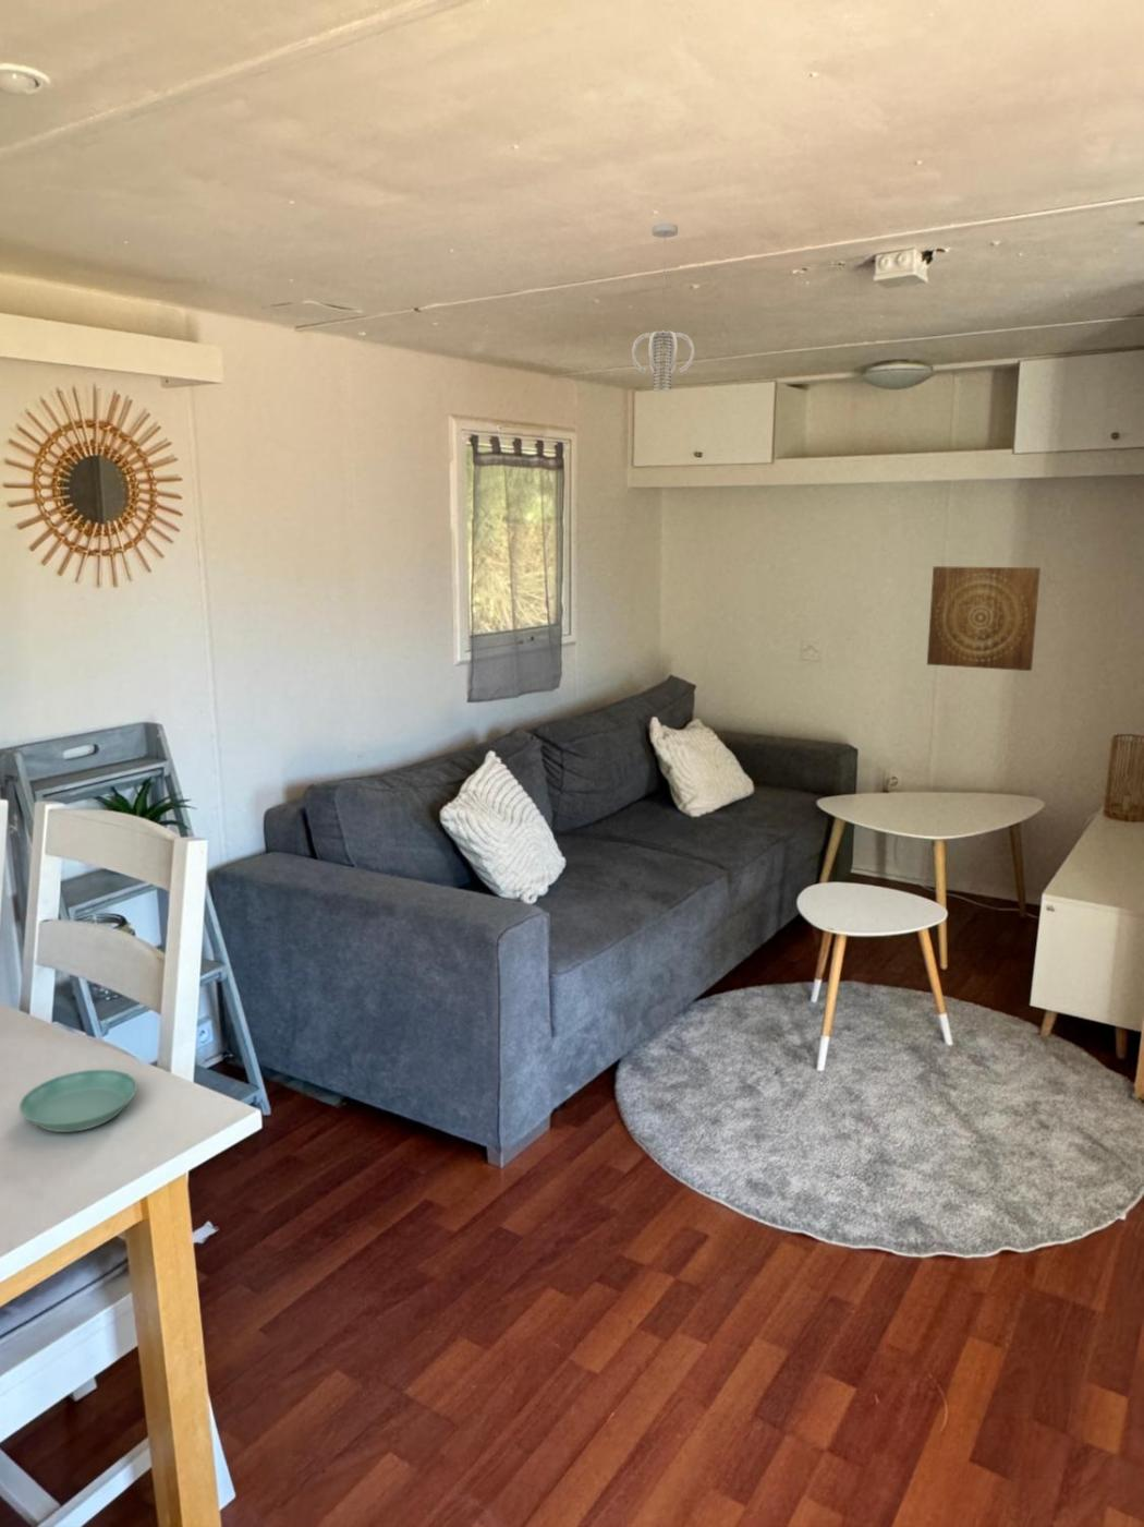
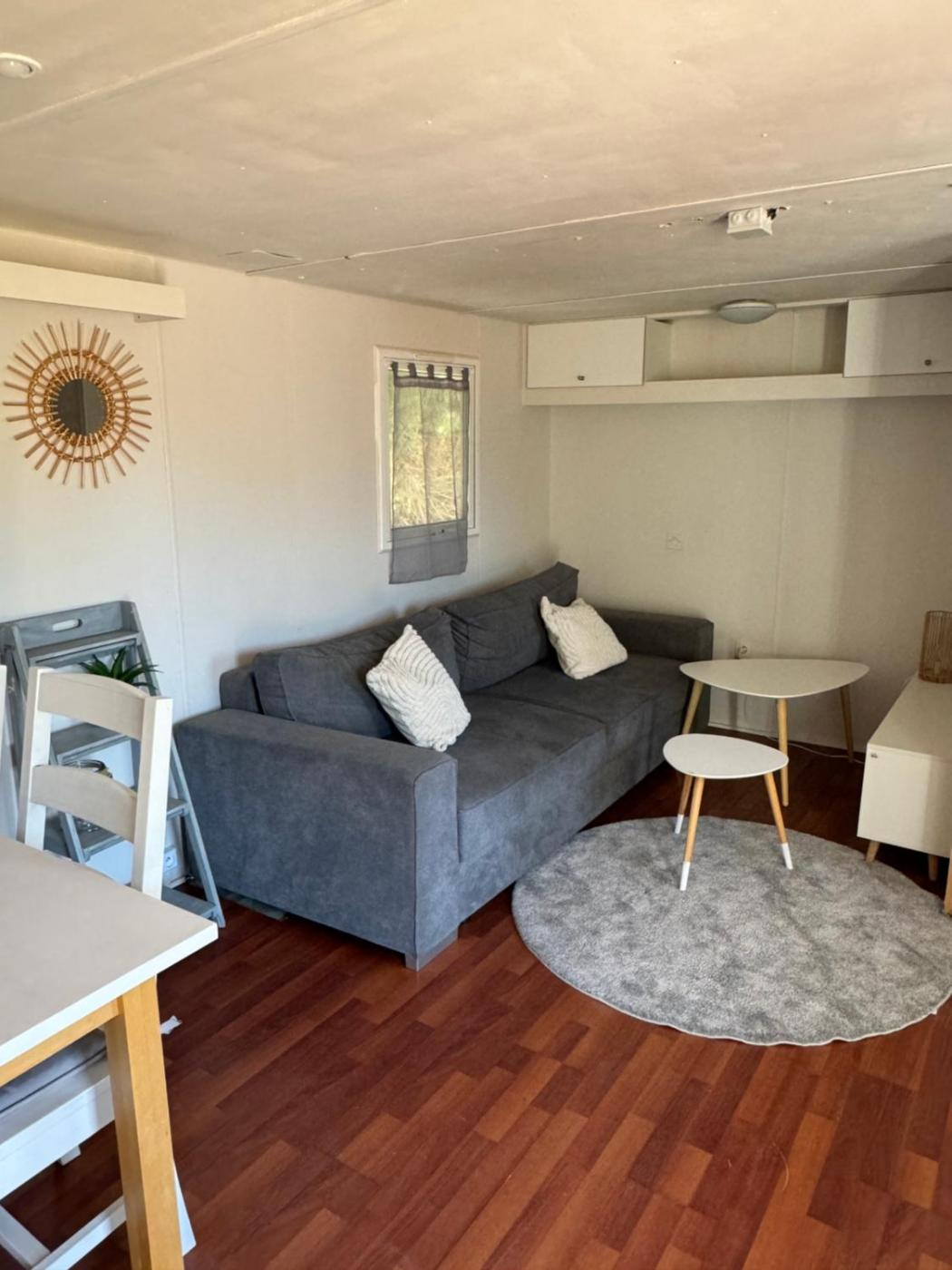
- wall art (982, 617)
- pendant light (662, 311)
- saucer (79, 1103)
